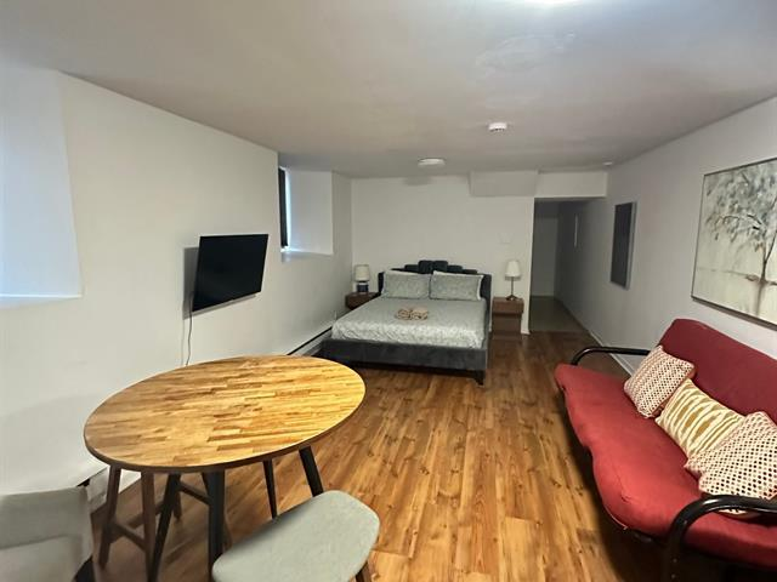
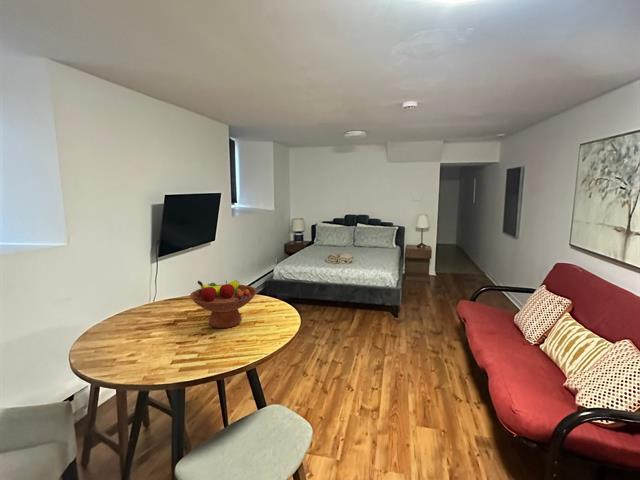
+ fruit bowl (224, 301)
